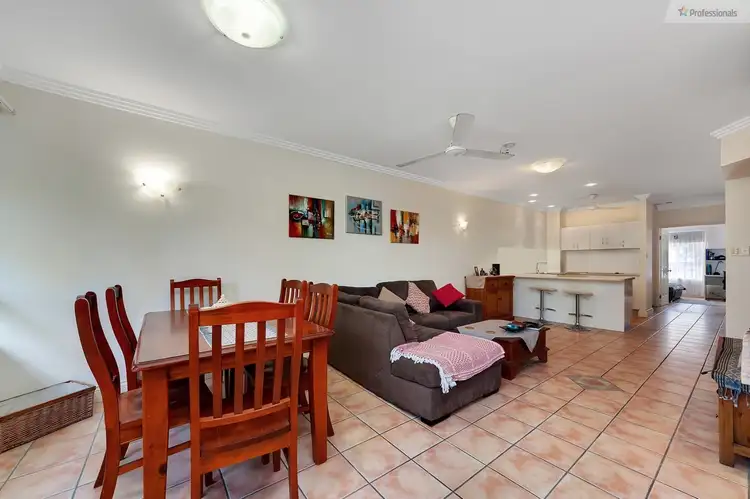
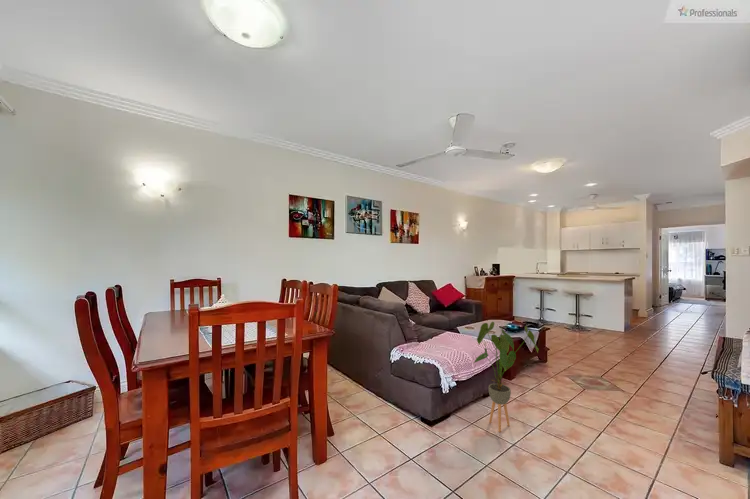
+ house plant (499, 372)
